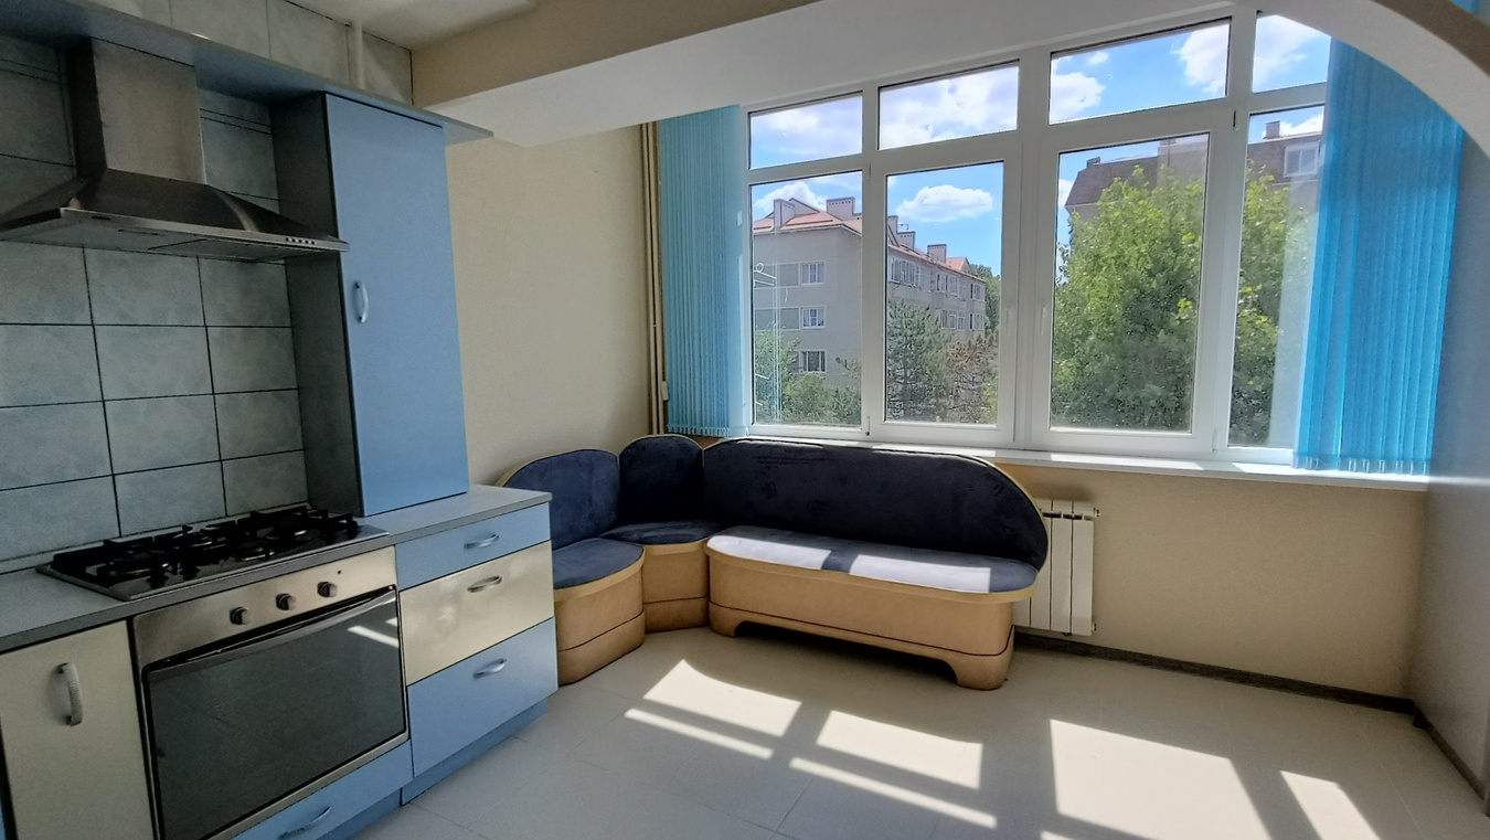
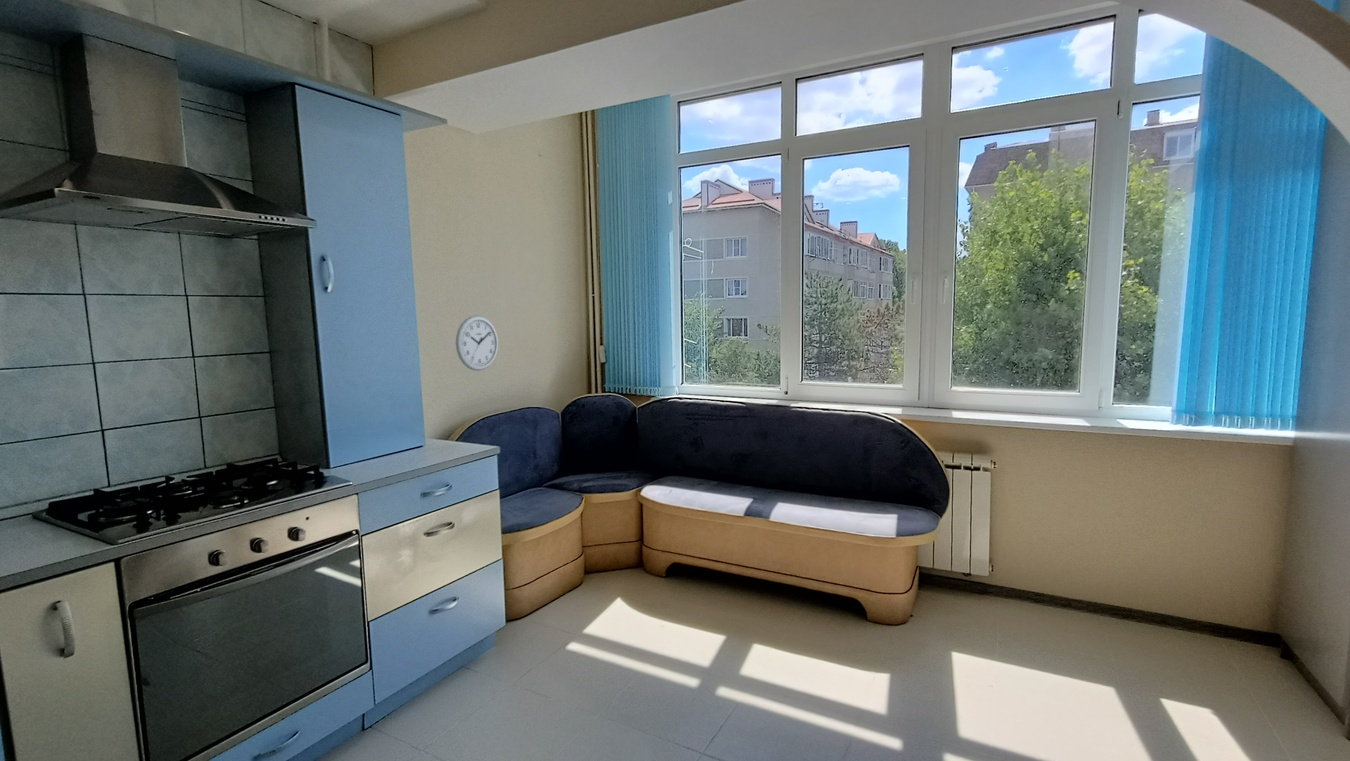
+ wall clock (478, 343)
